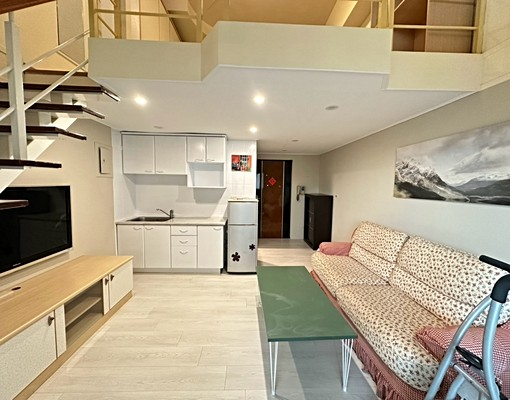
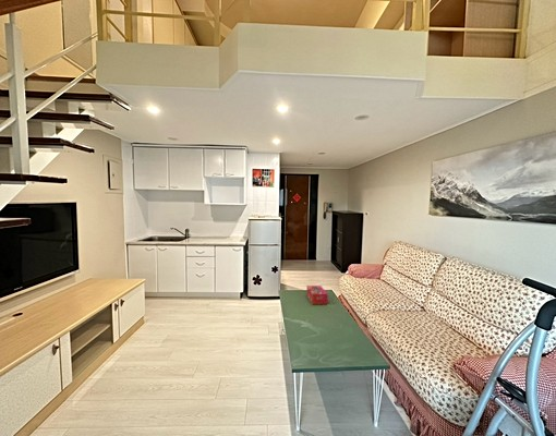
+ tissue box (316, 294)
